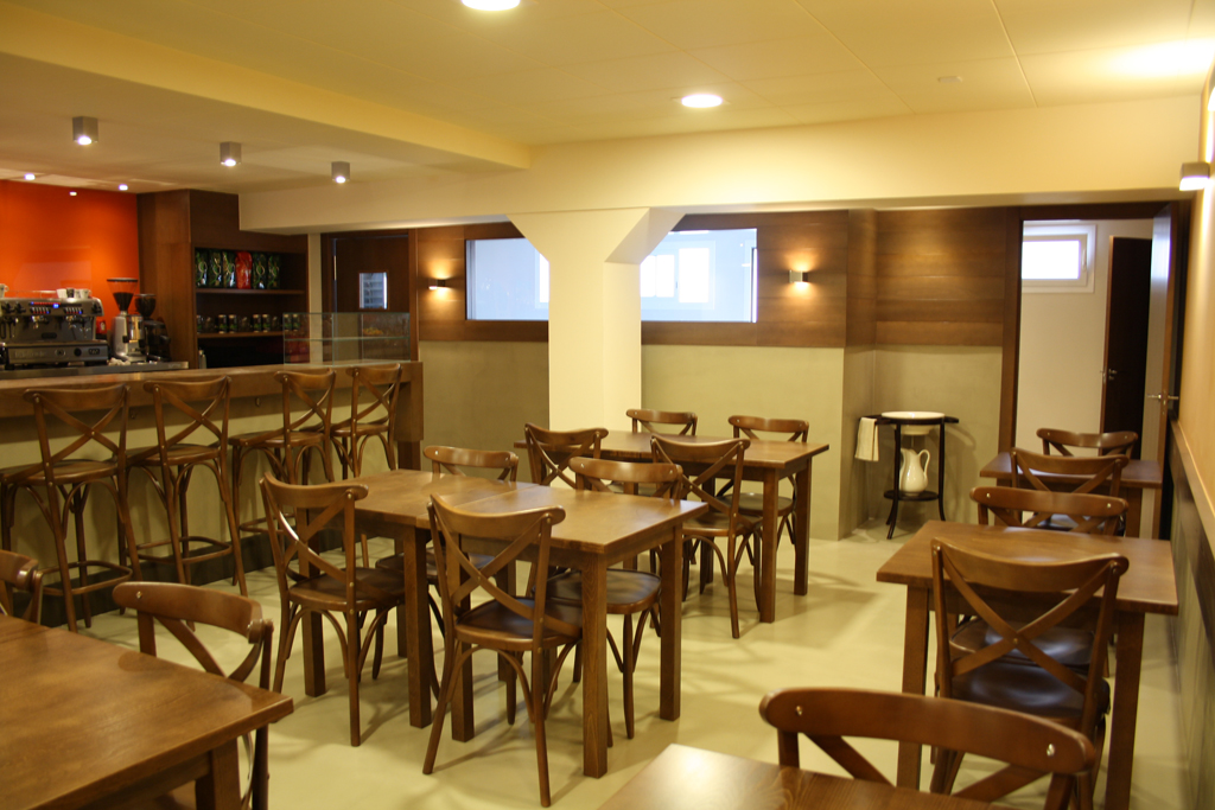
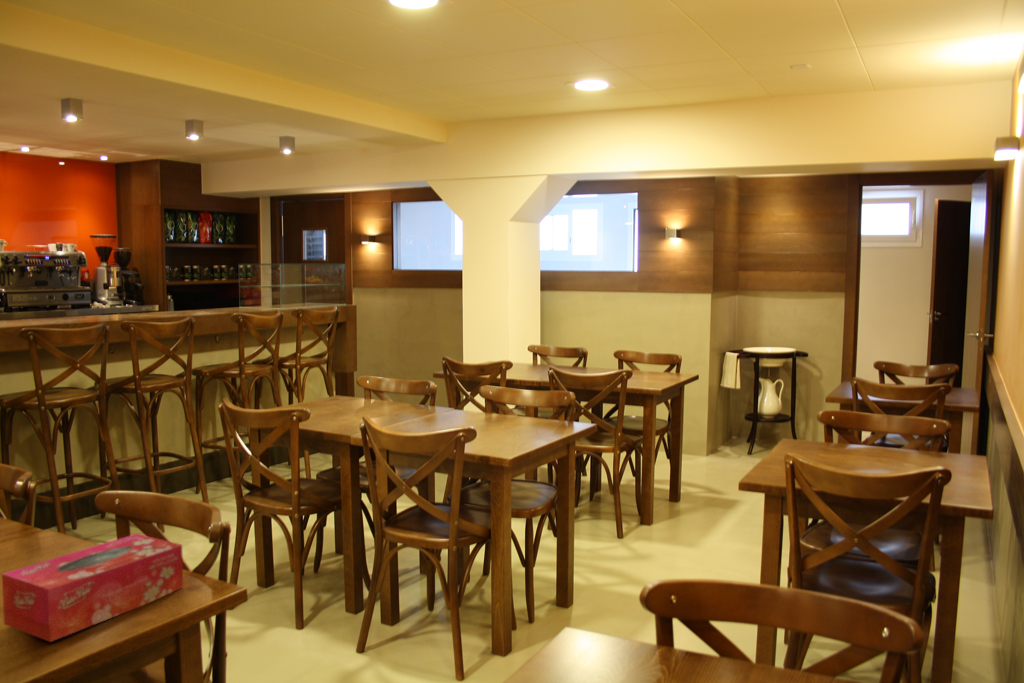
+ tissue box (97, 582)
